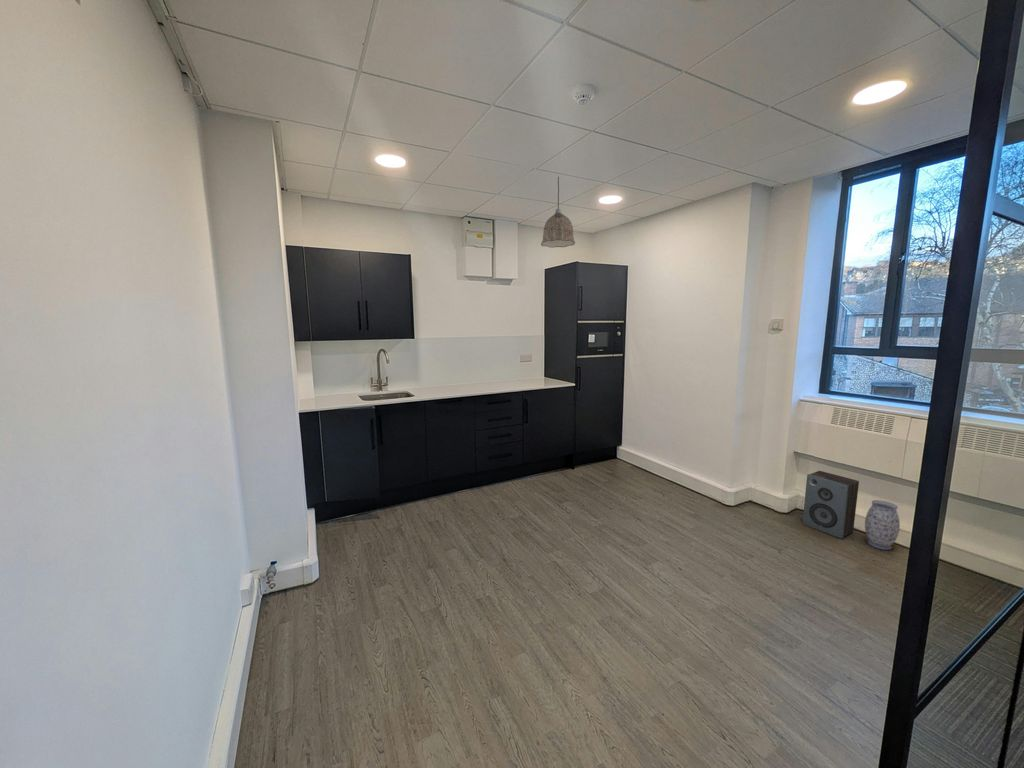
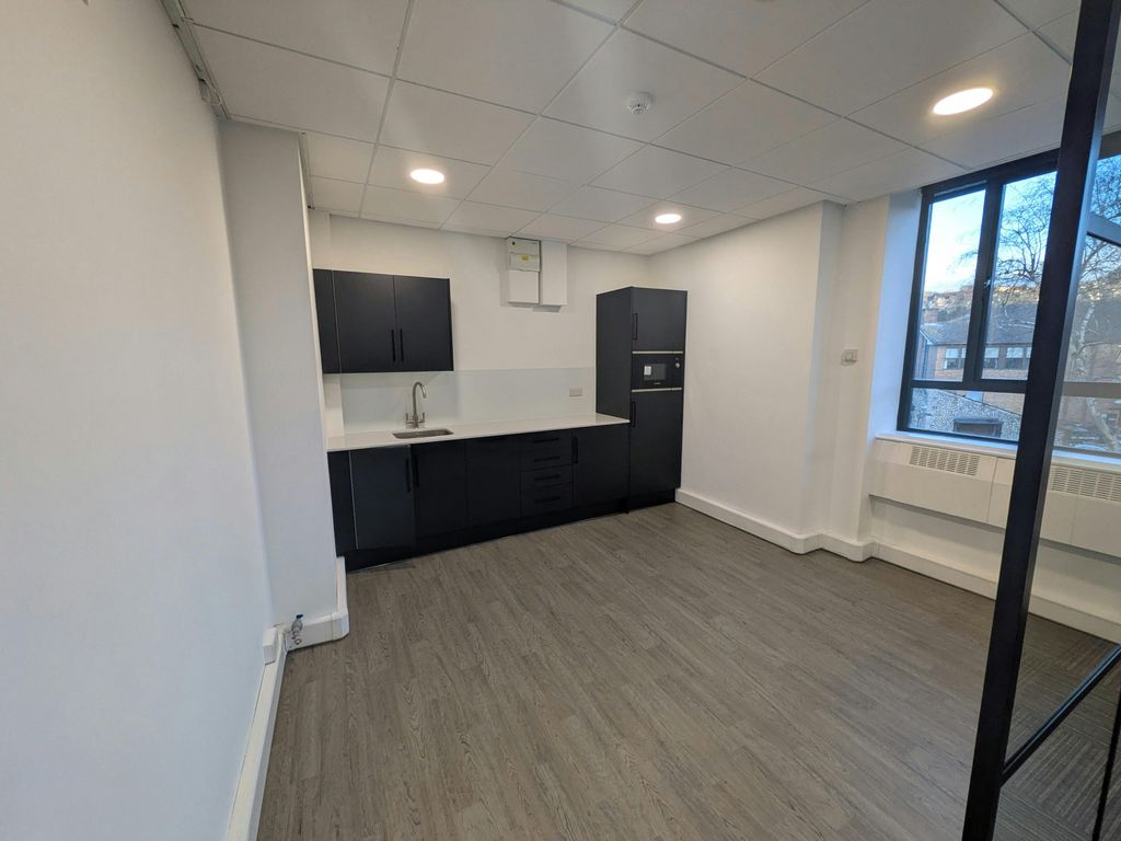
- pendant lamp (558, 210)
- vase (881, 524)
- speaker (829, 503)
